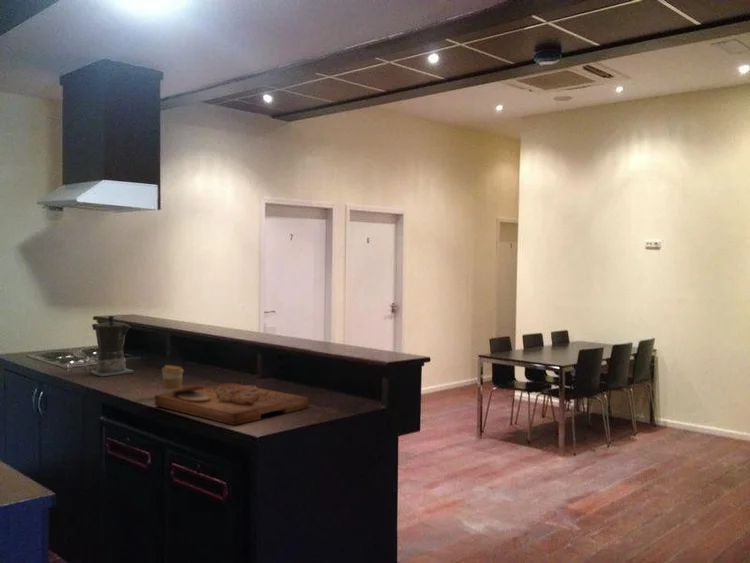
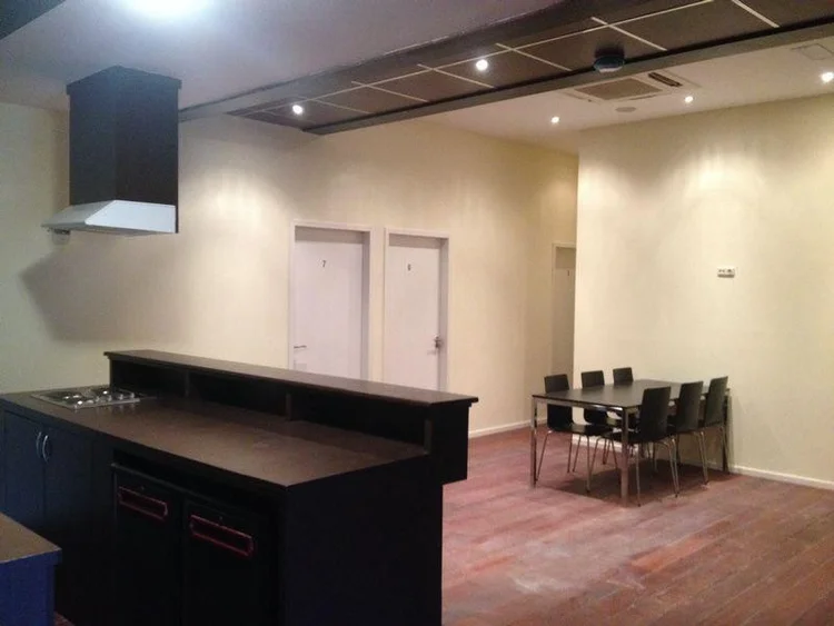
- coffee cup (172, 380)
- cutting board (231, 394)
- coffee maker (110, 344)
